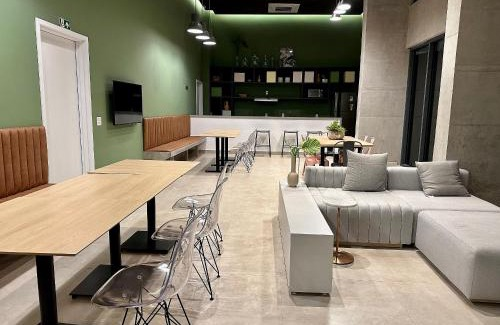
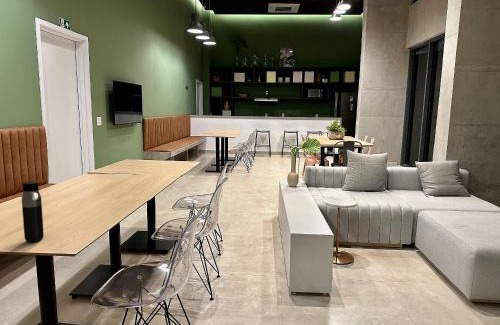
+ water bottle (32, 211)
